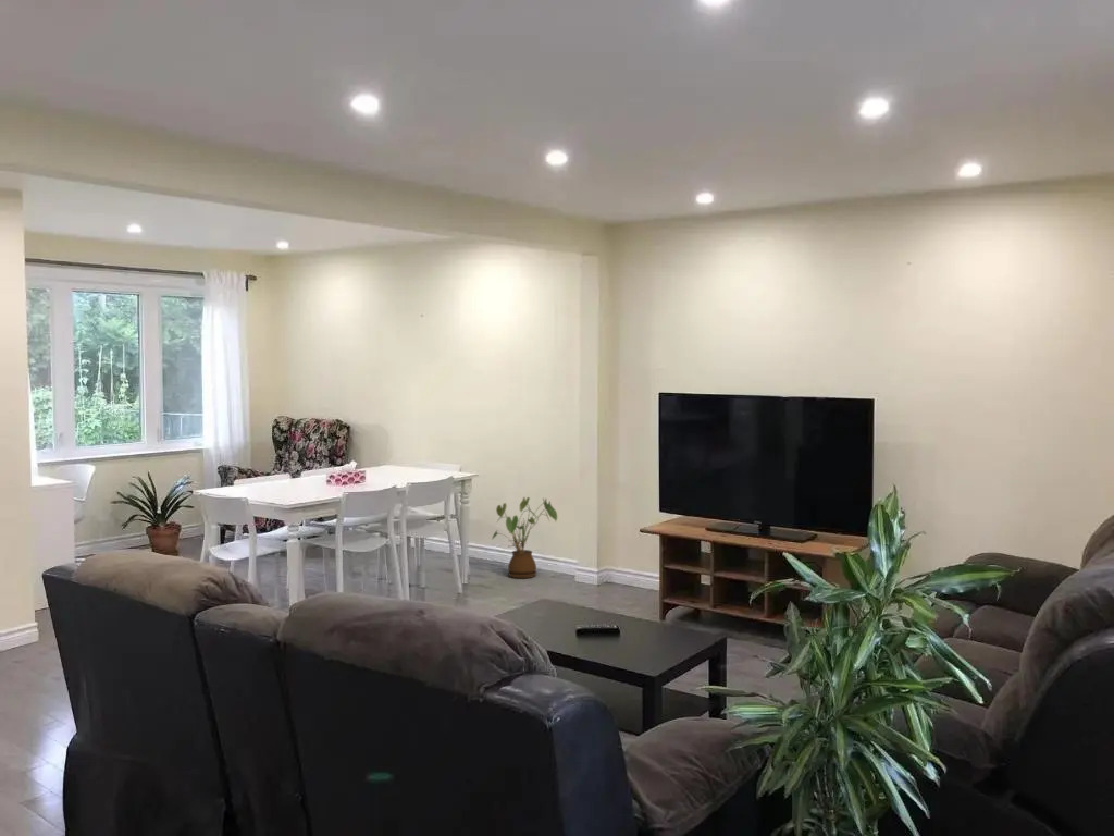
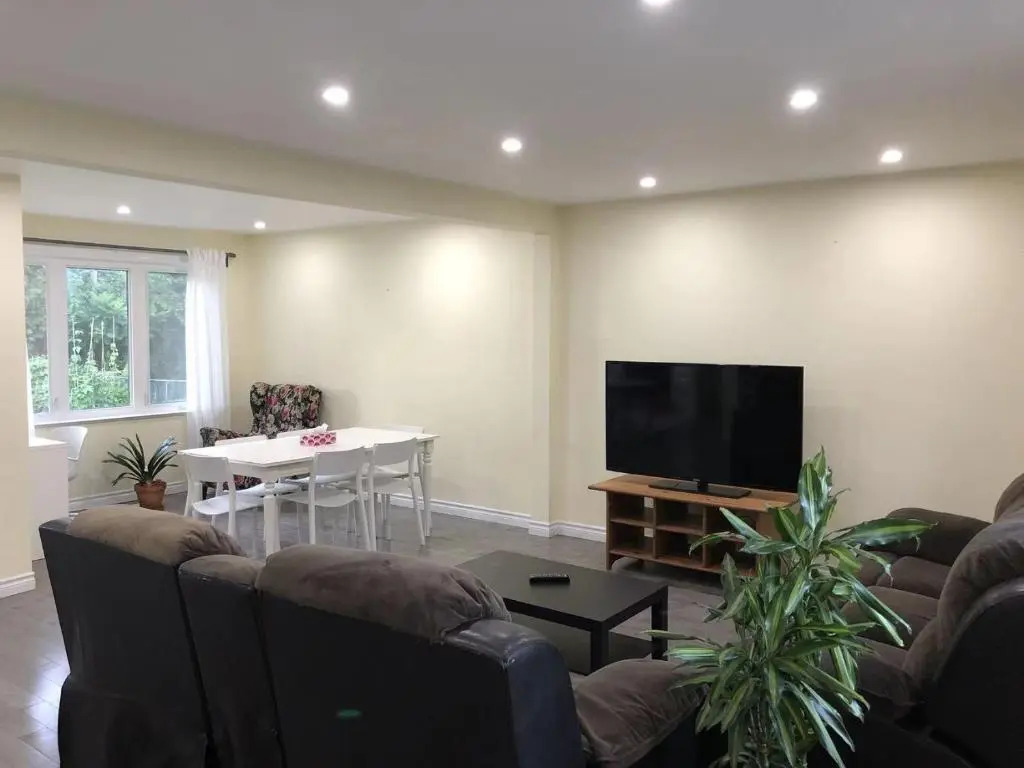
- house plant (523, 538)
